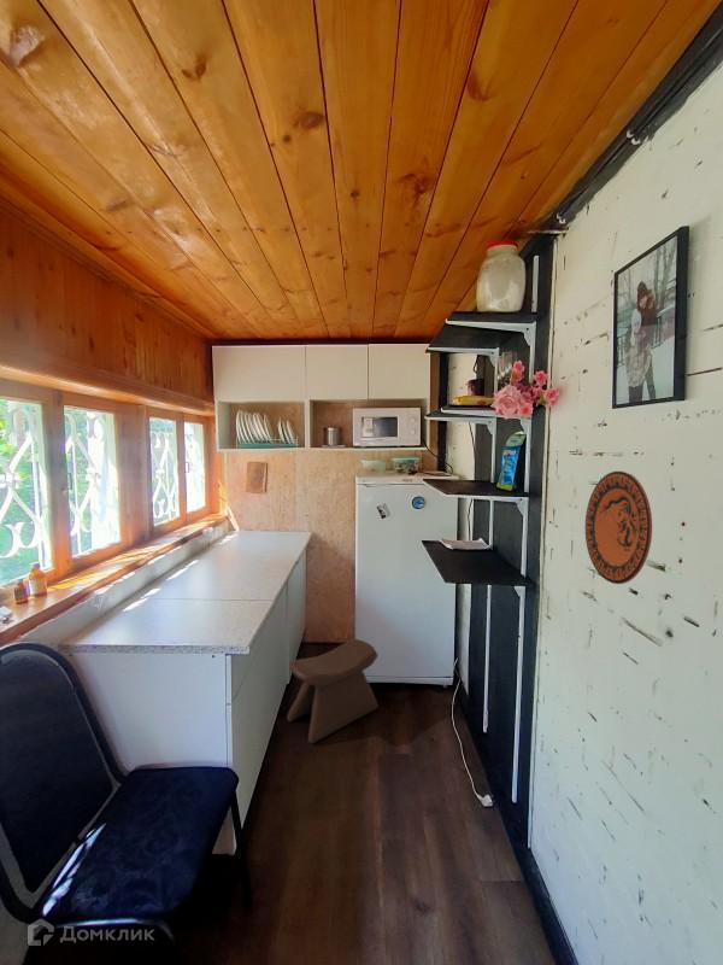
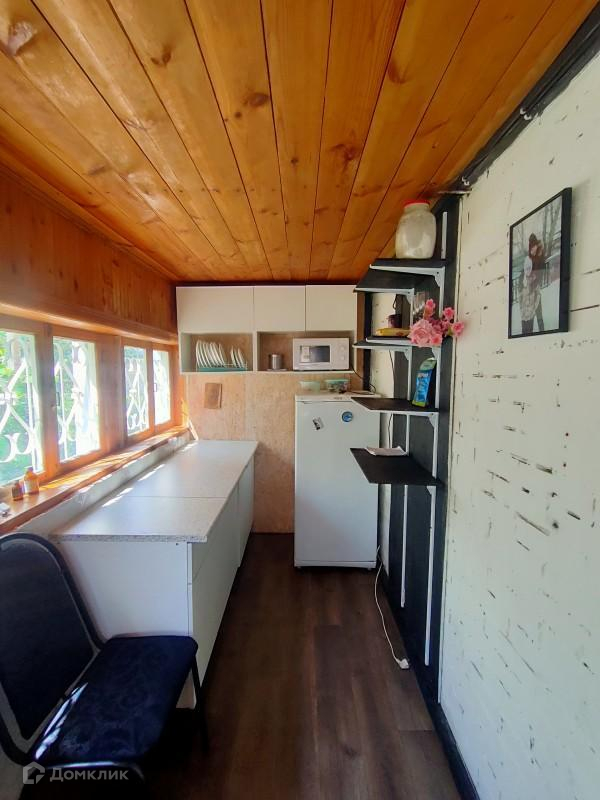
- decorative plate (616, 526)
- stool (334, 684)
